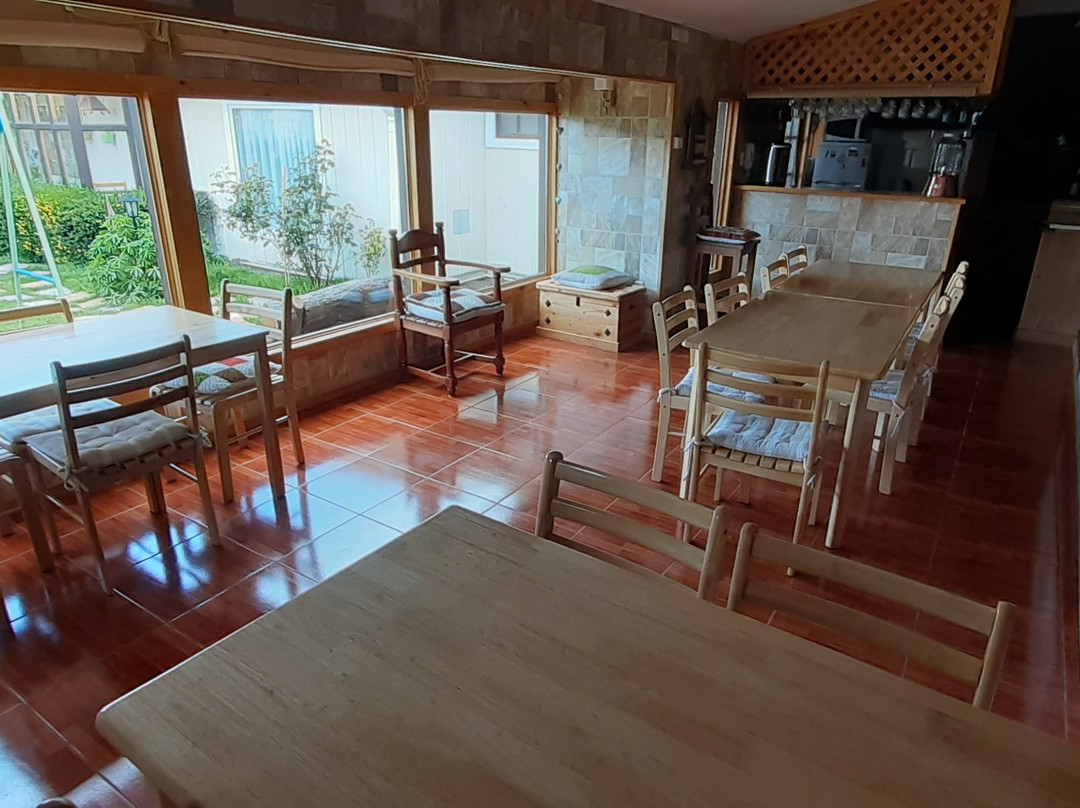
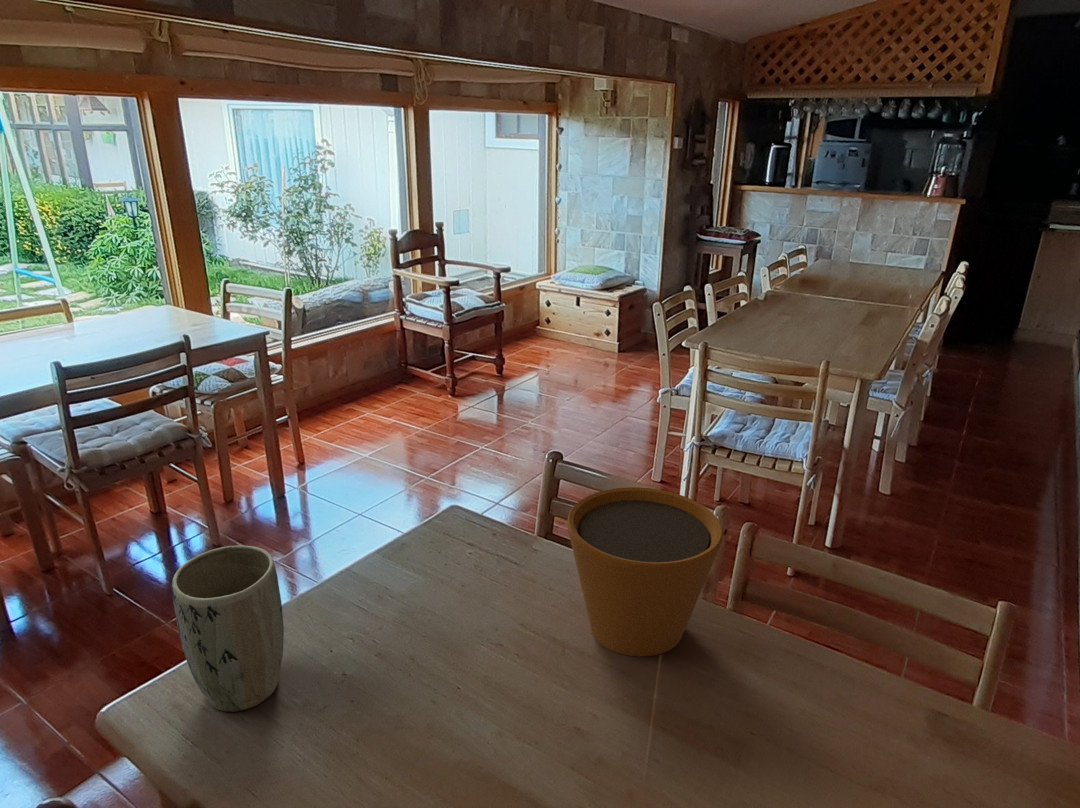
+ flower pot (640, 576)
+ plant pot (234, 630)
